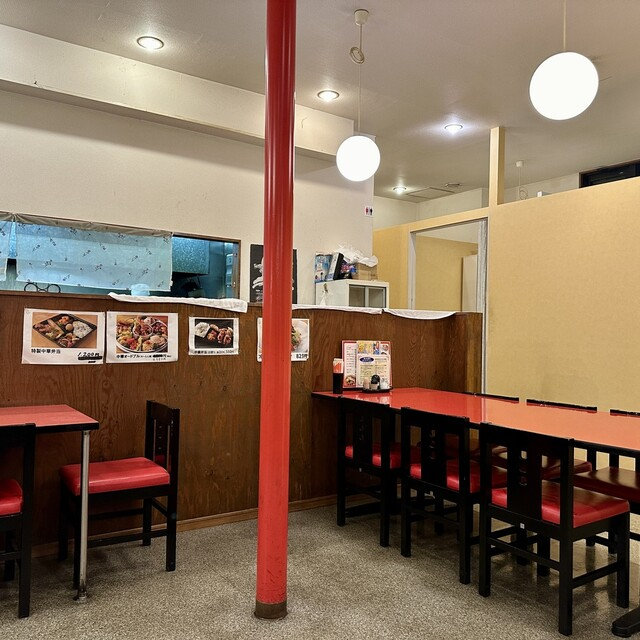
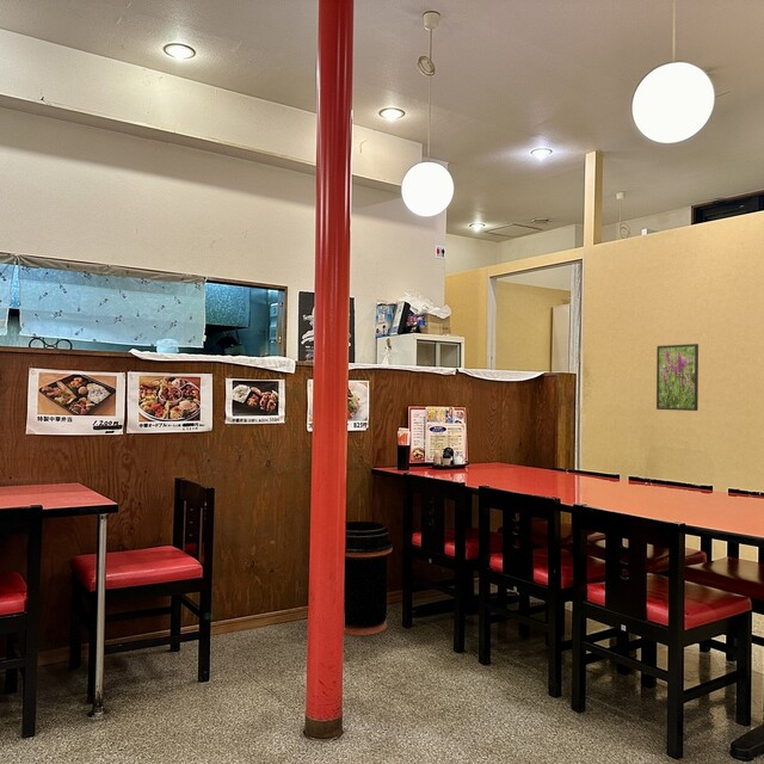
+ trash can (359, 575)
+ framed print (677, 377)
